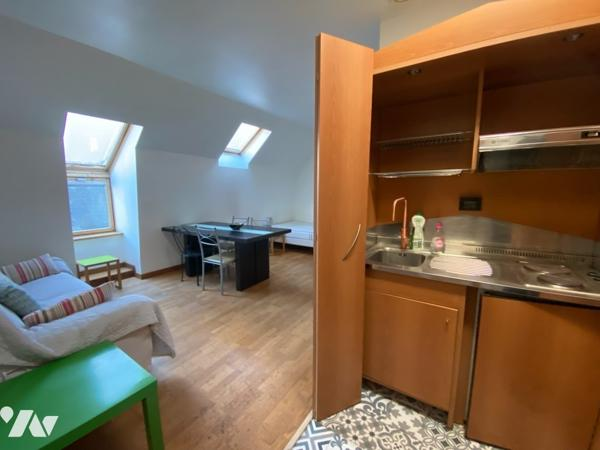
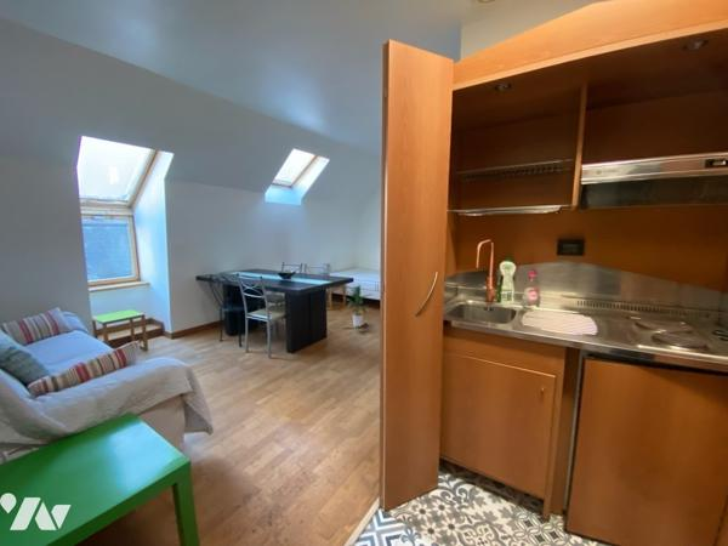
+ indoor plant (357, 305)
